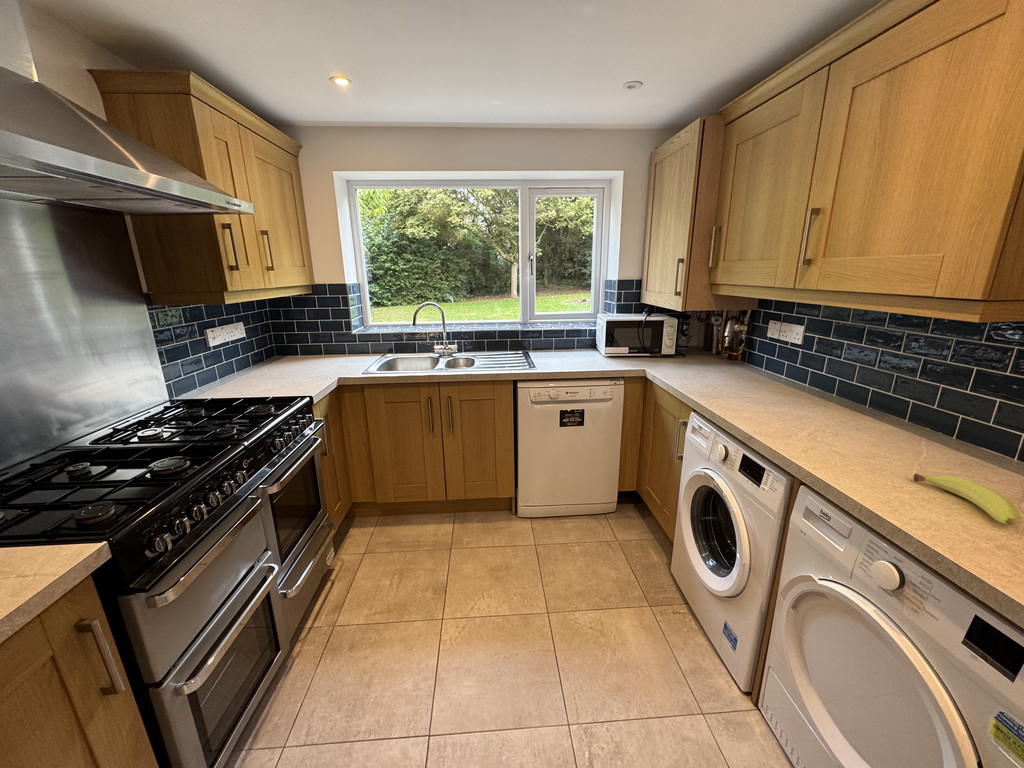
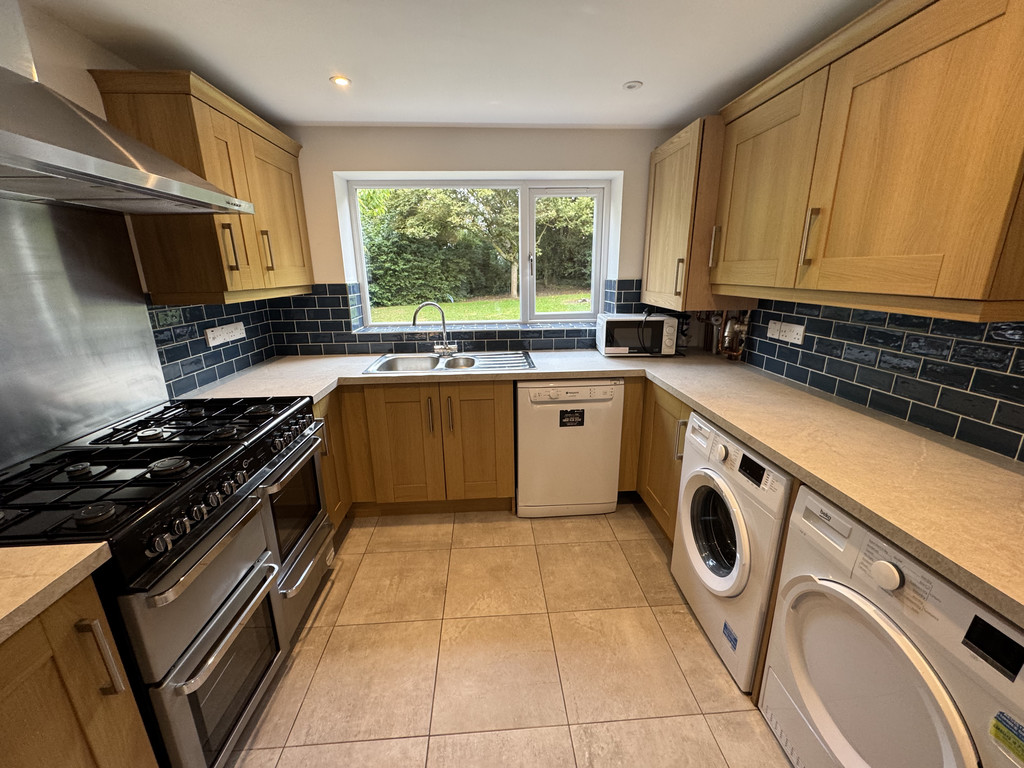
- fruit (967, 496)
